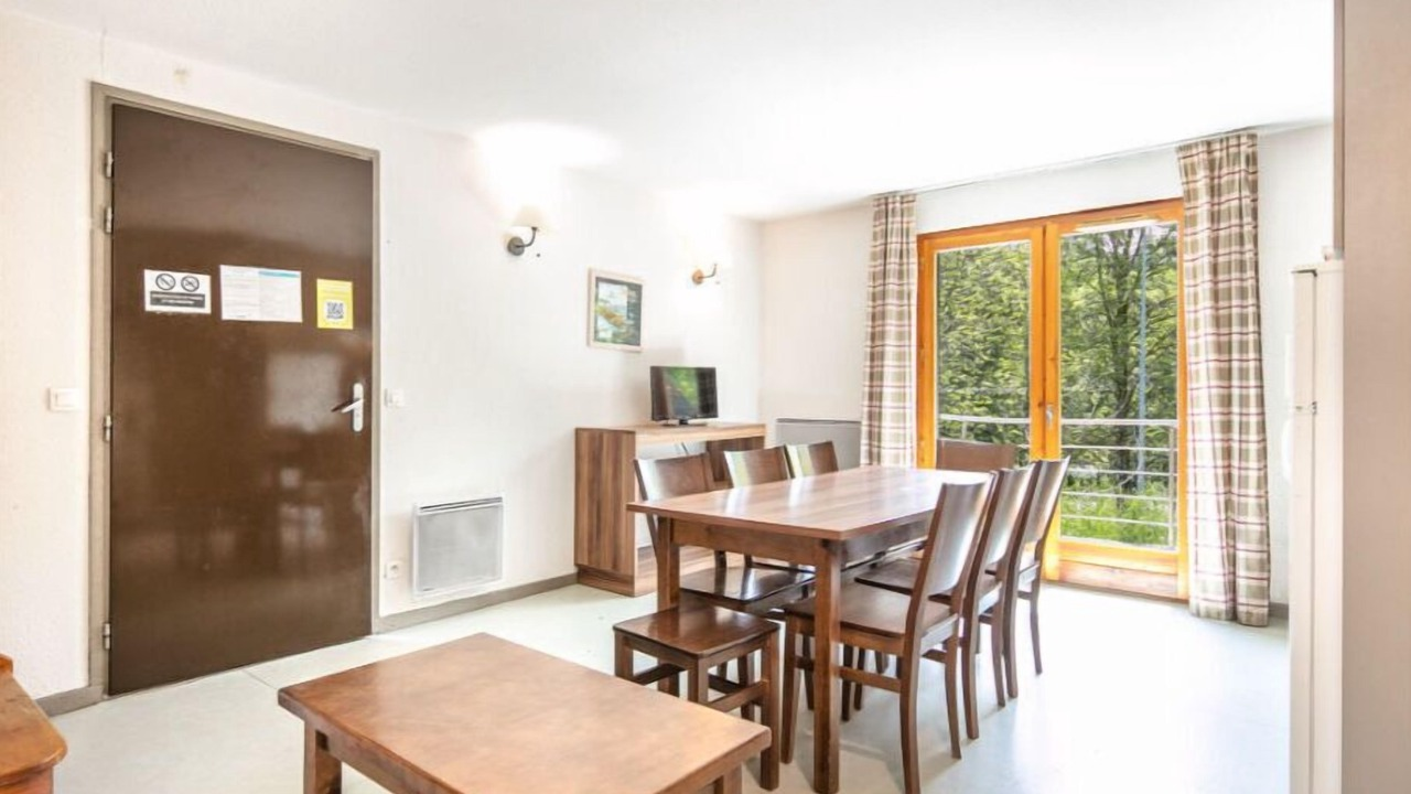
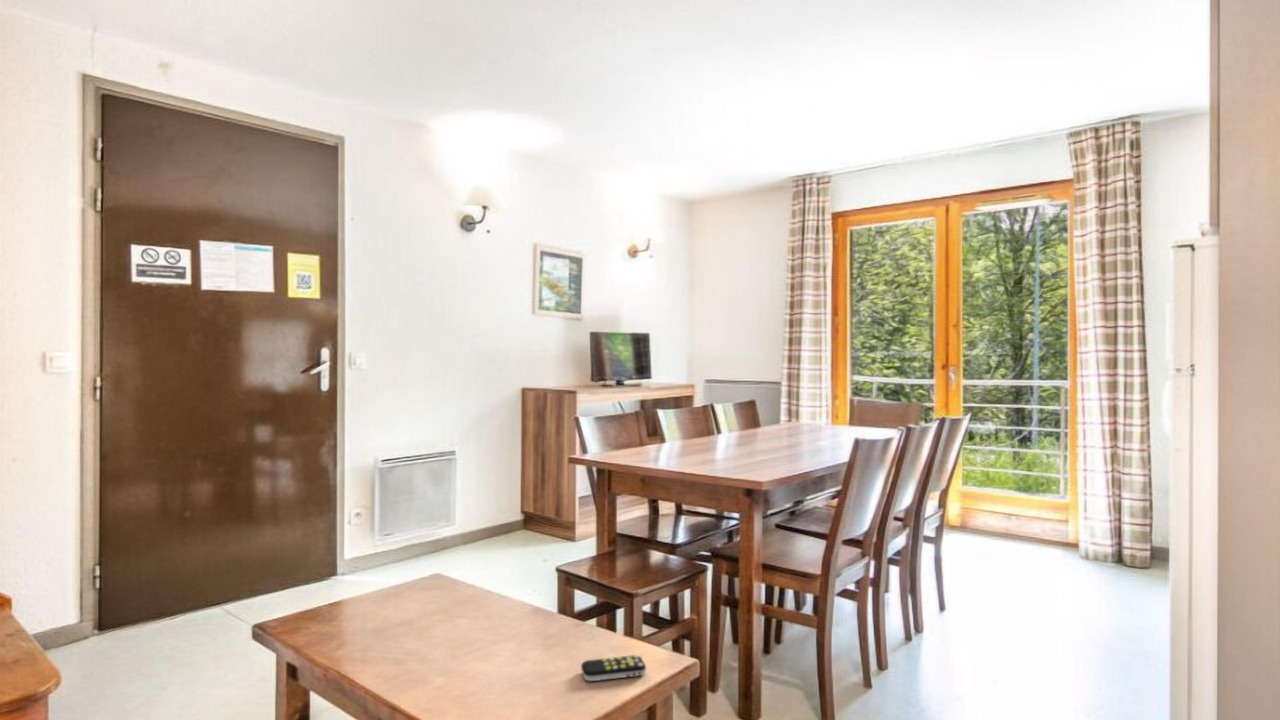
+ remote control (613, 667)
